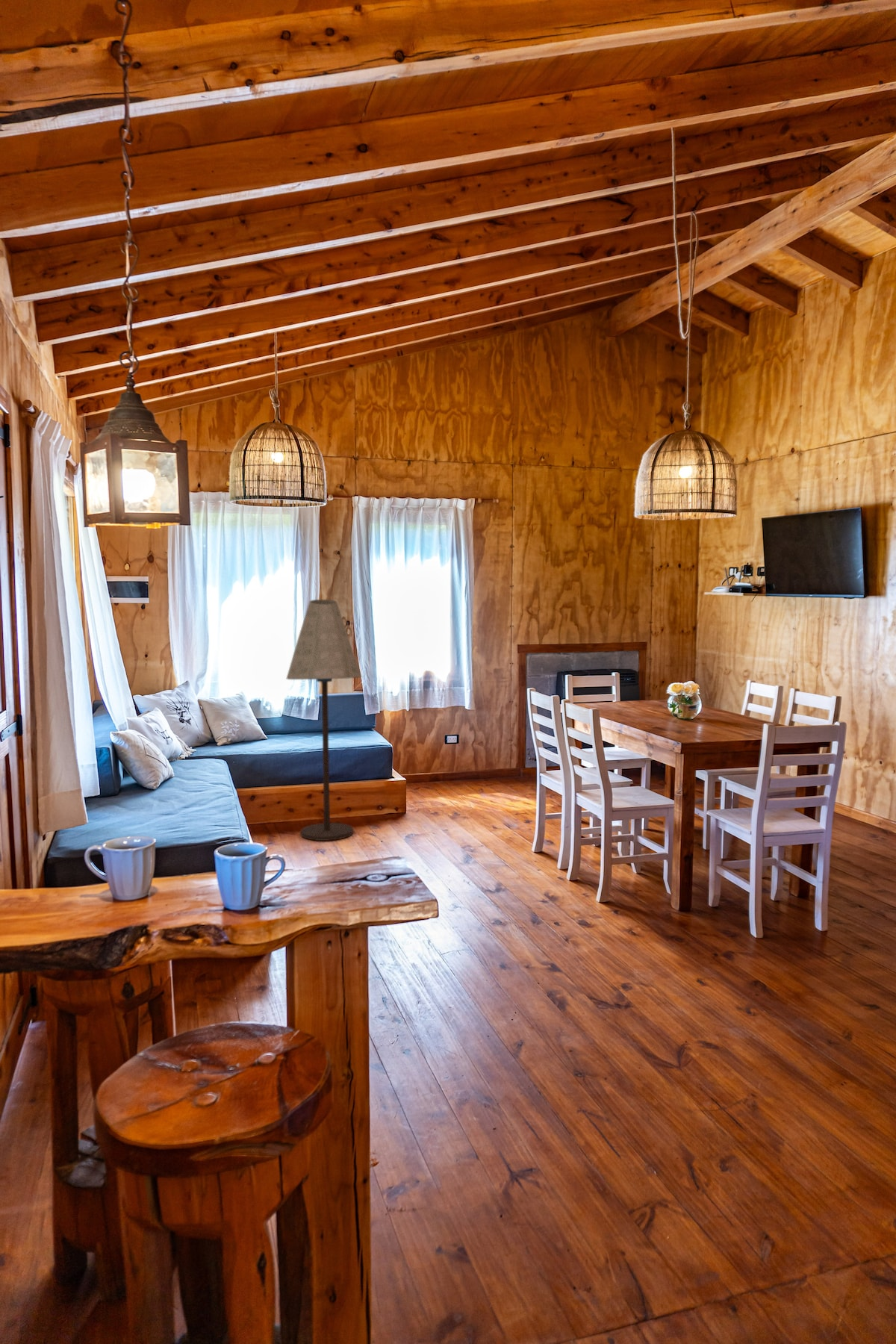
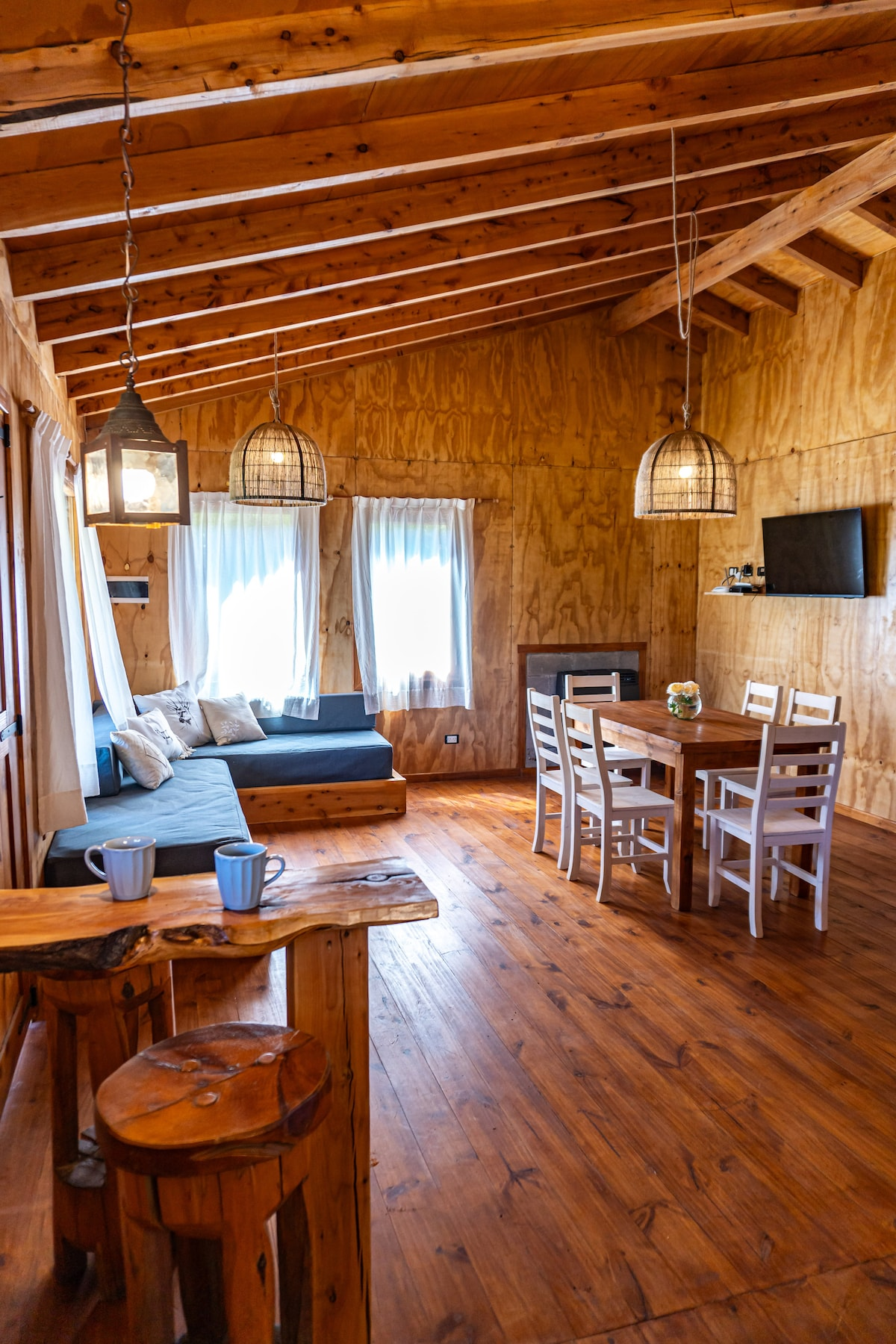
- floor lamp (325, 718)
